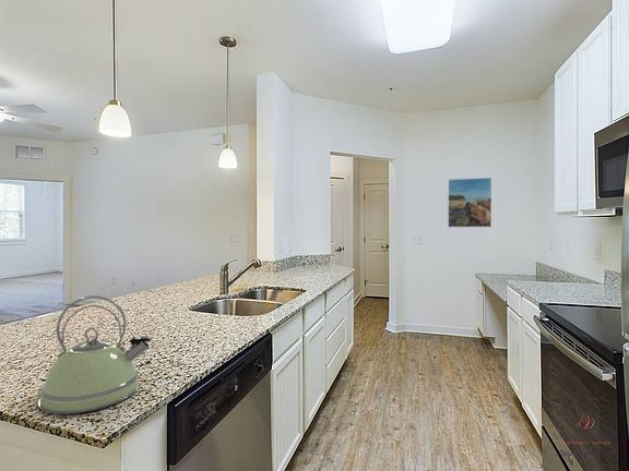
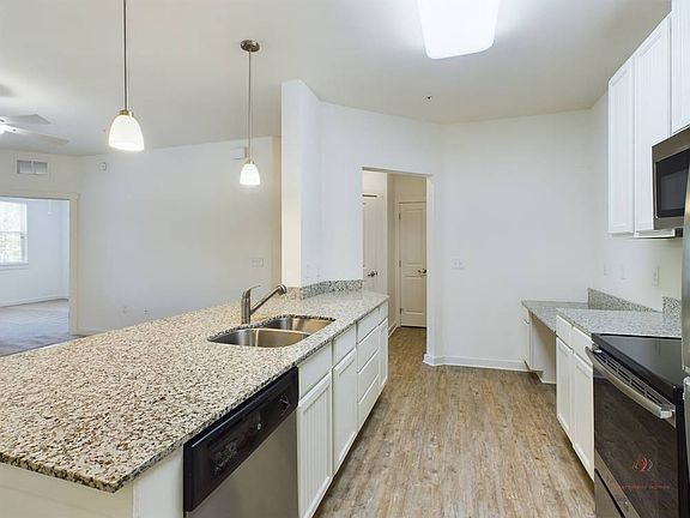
- kettle (98, 343)
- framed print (468, 203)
